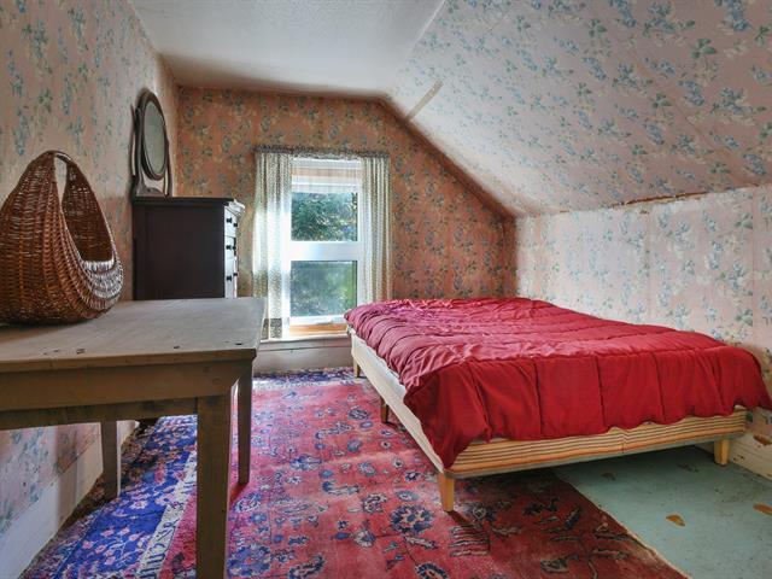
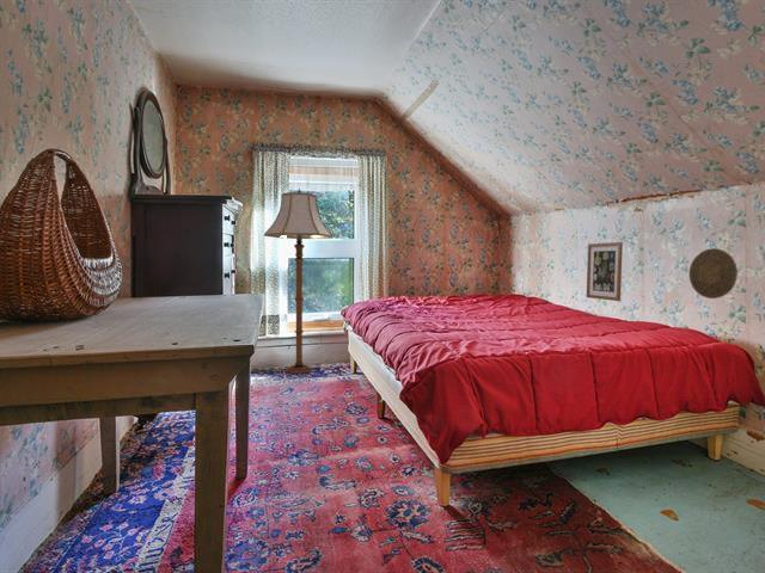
+ floor lamp (299, 281)
+ wall art (602, 271)
+ decorative plate (710, 273)
